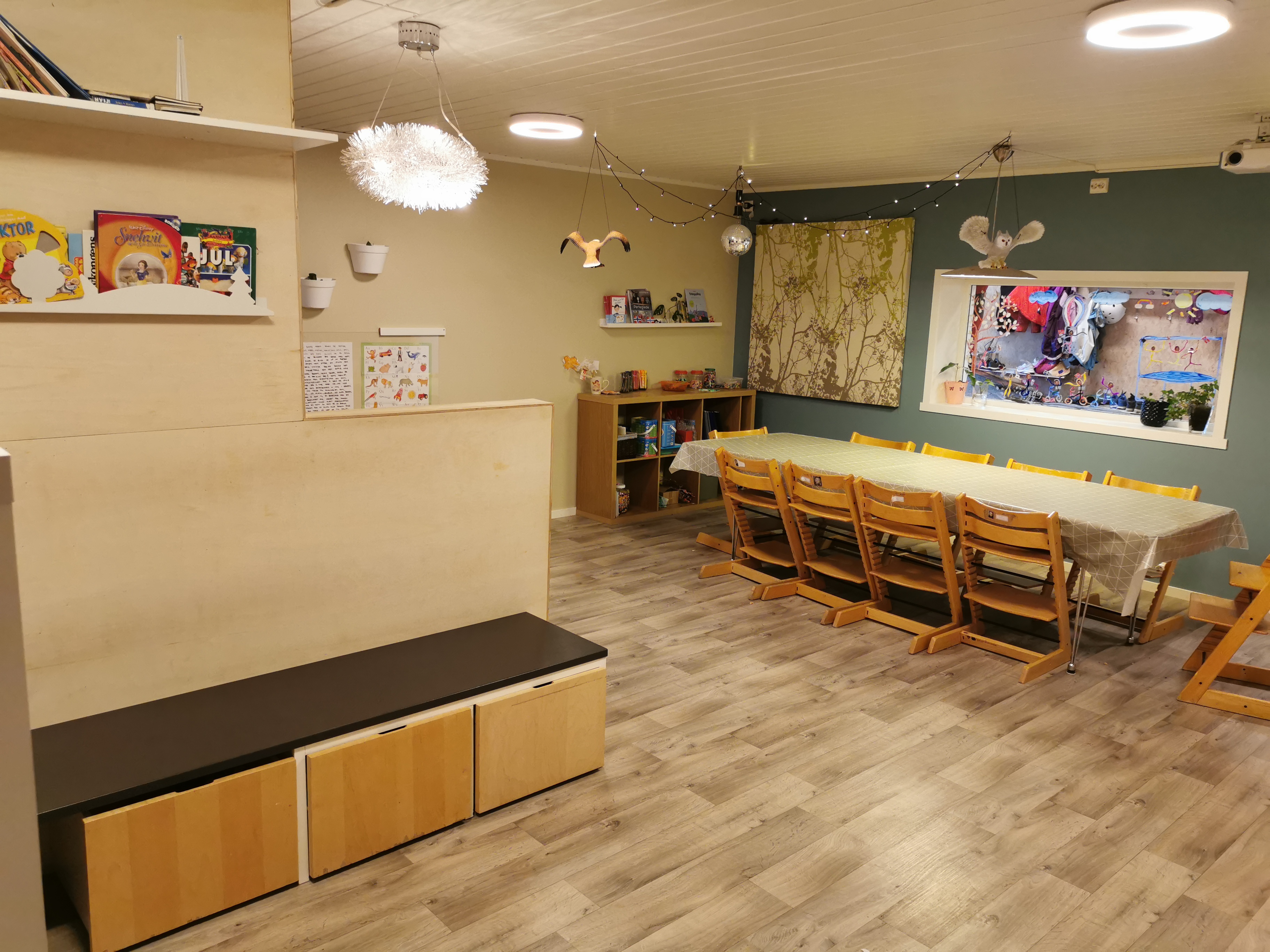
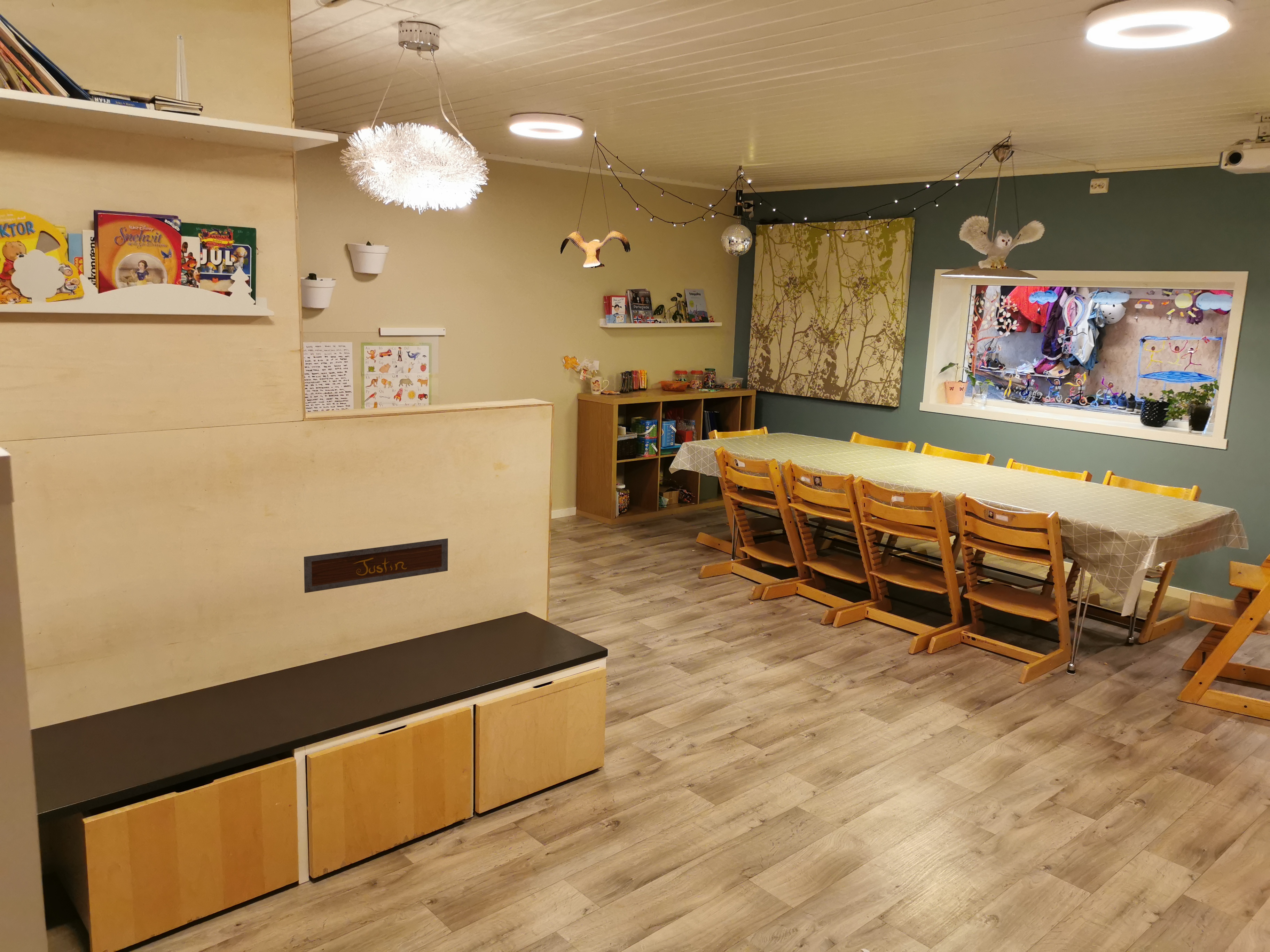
+ nameplate (380, 564)
